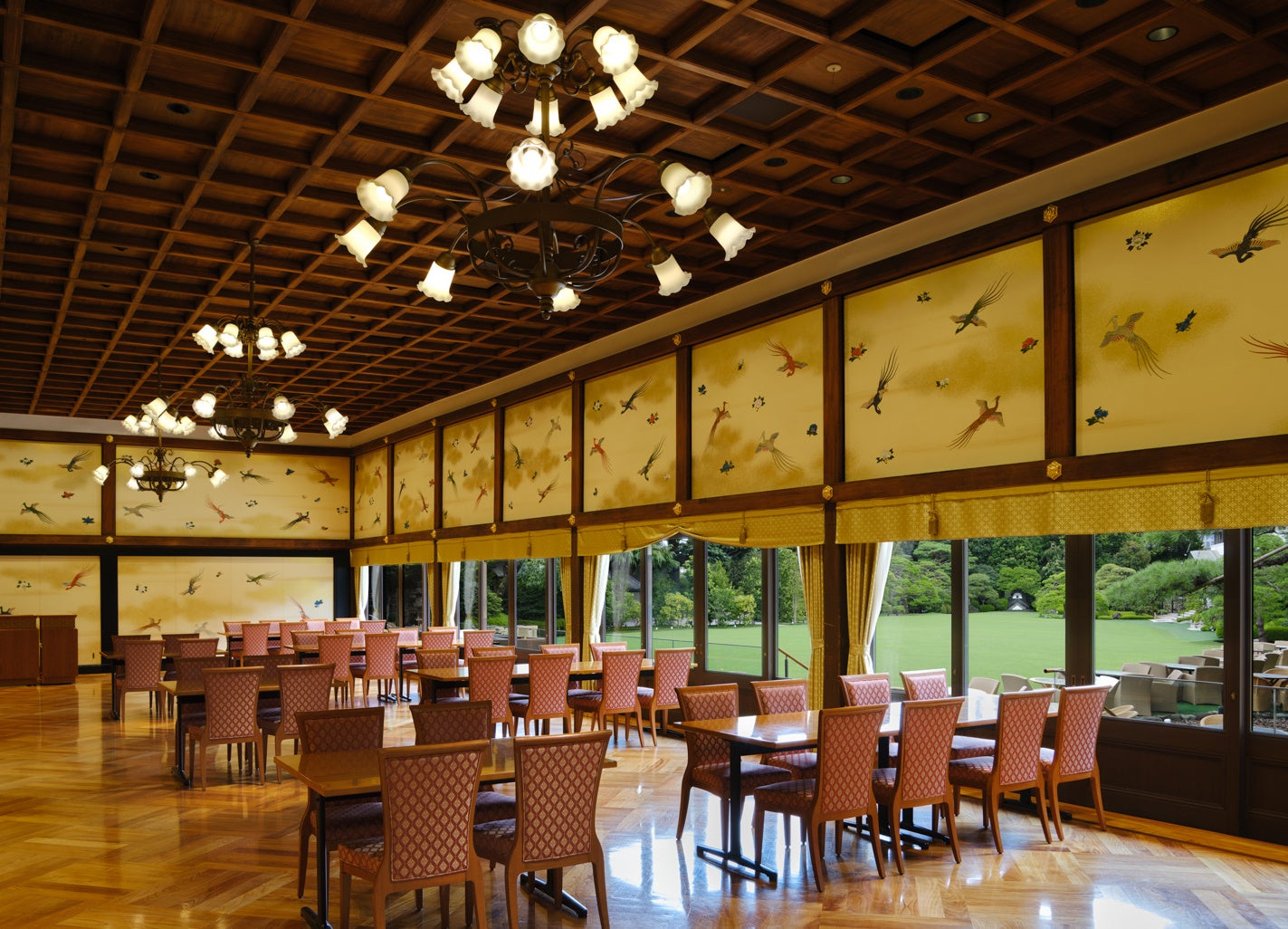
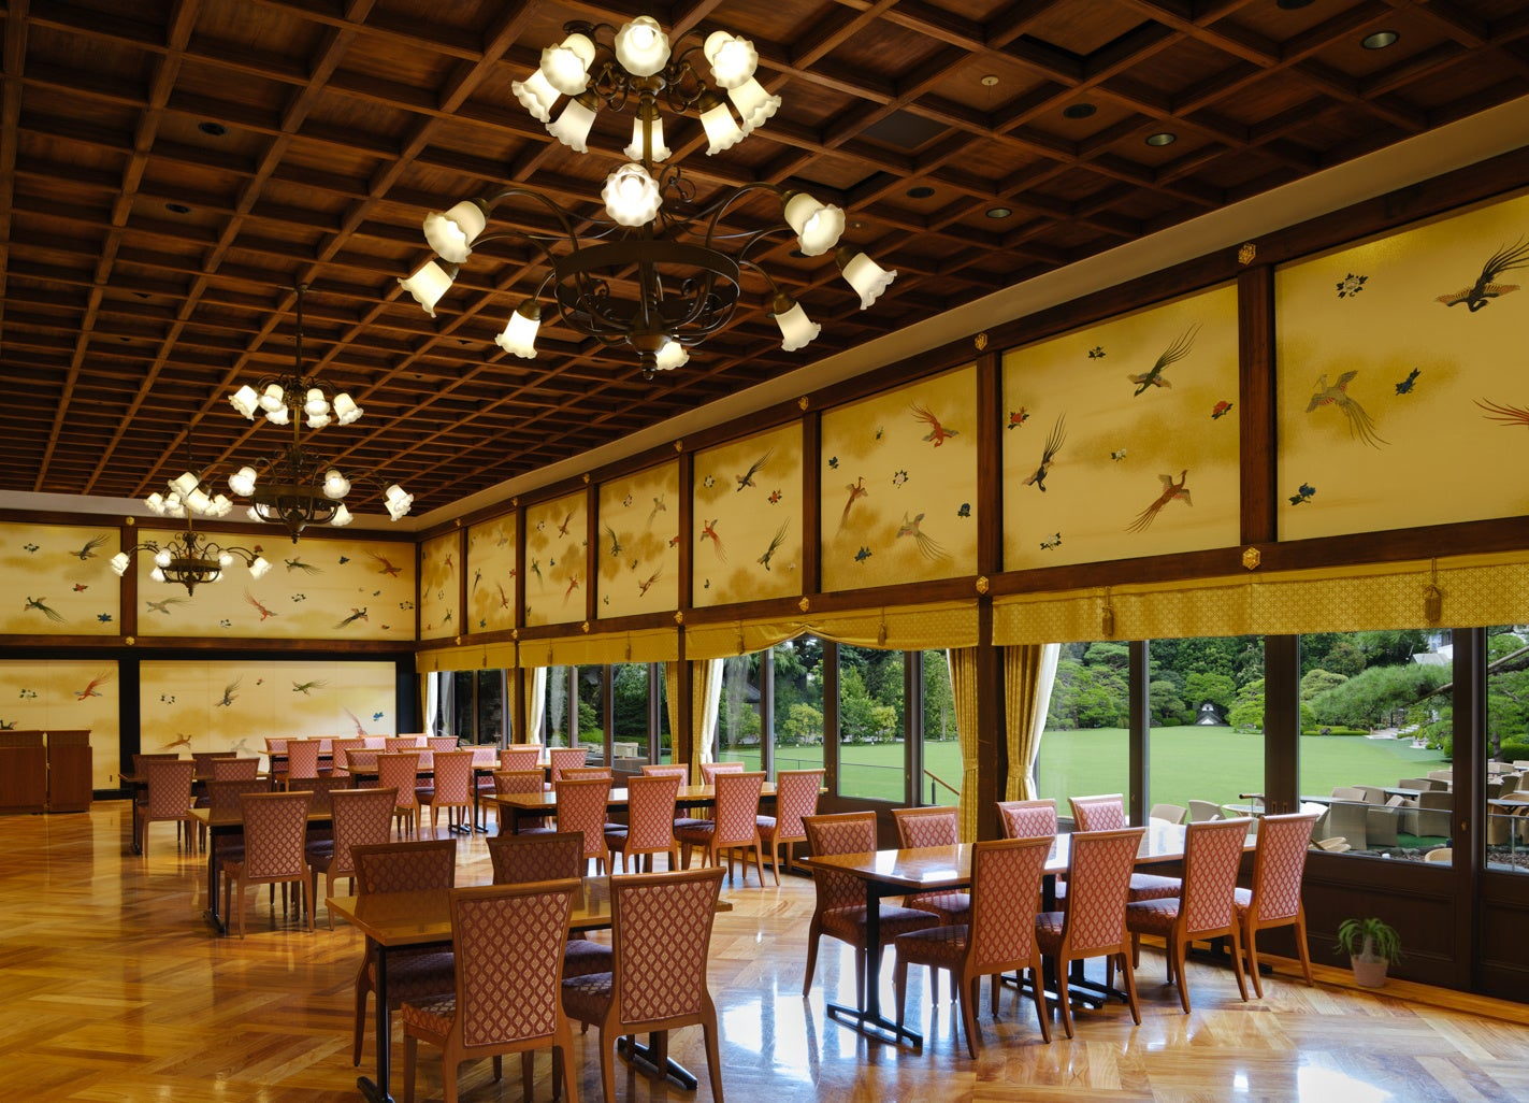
+ potted plant (1372, 952)
